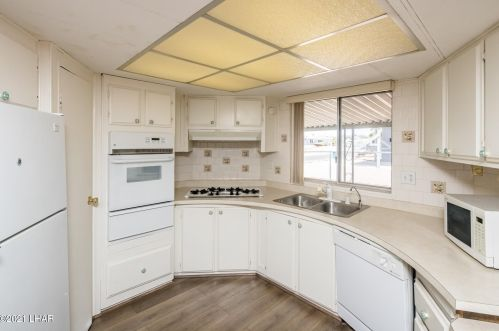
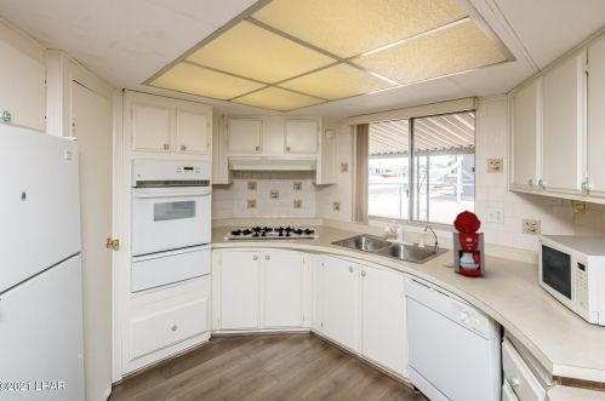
+ coffee maker (462, 239)
